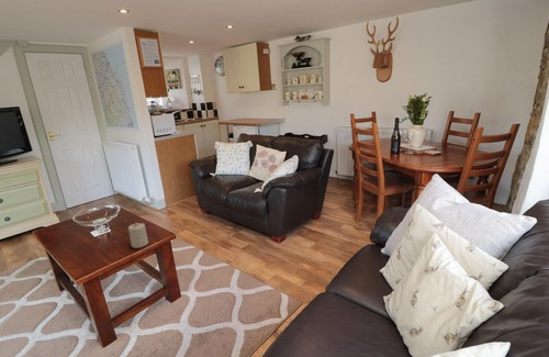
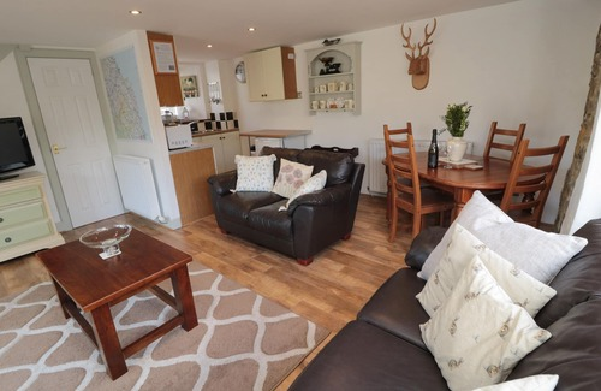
- candle (137, 233)
